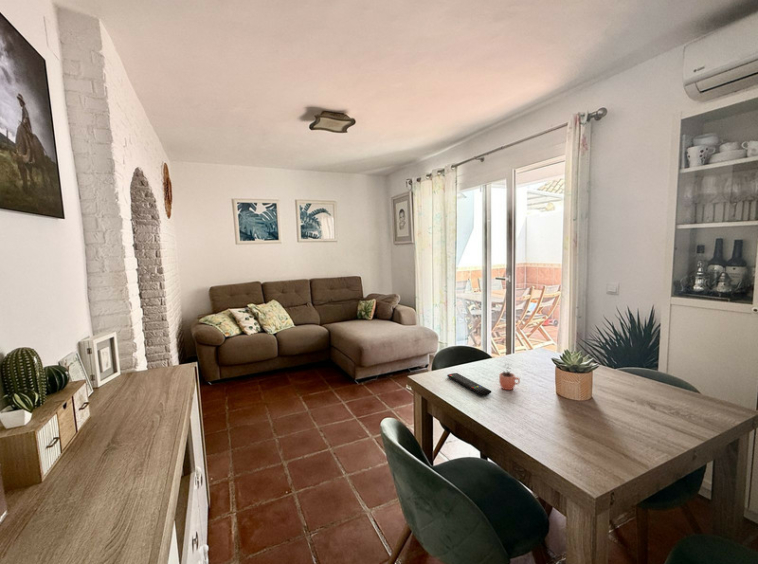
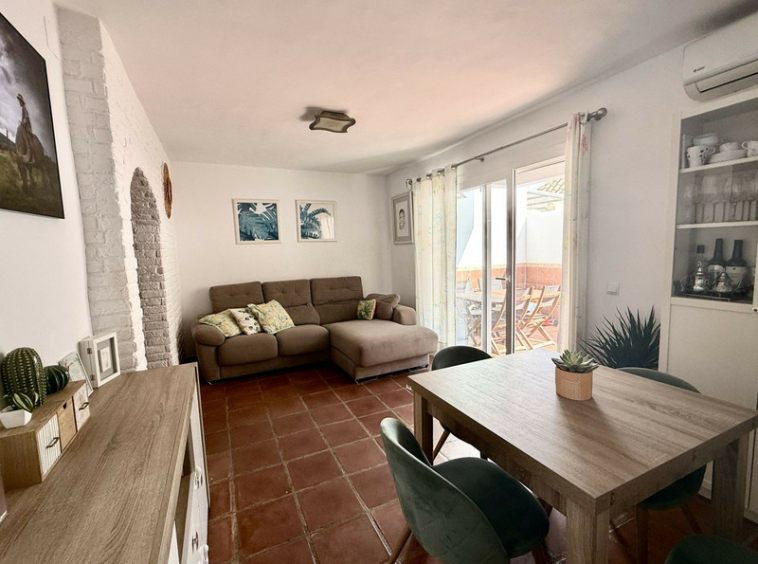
- cocoa (509, 375)
- remote control (467, 383)
